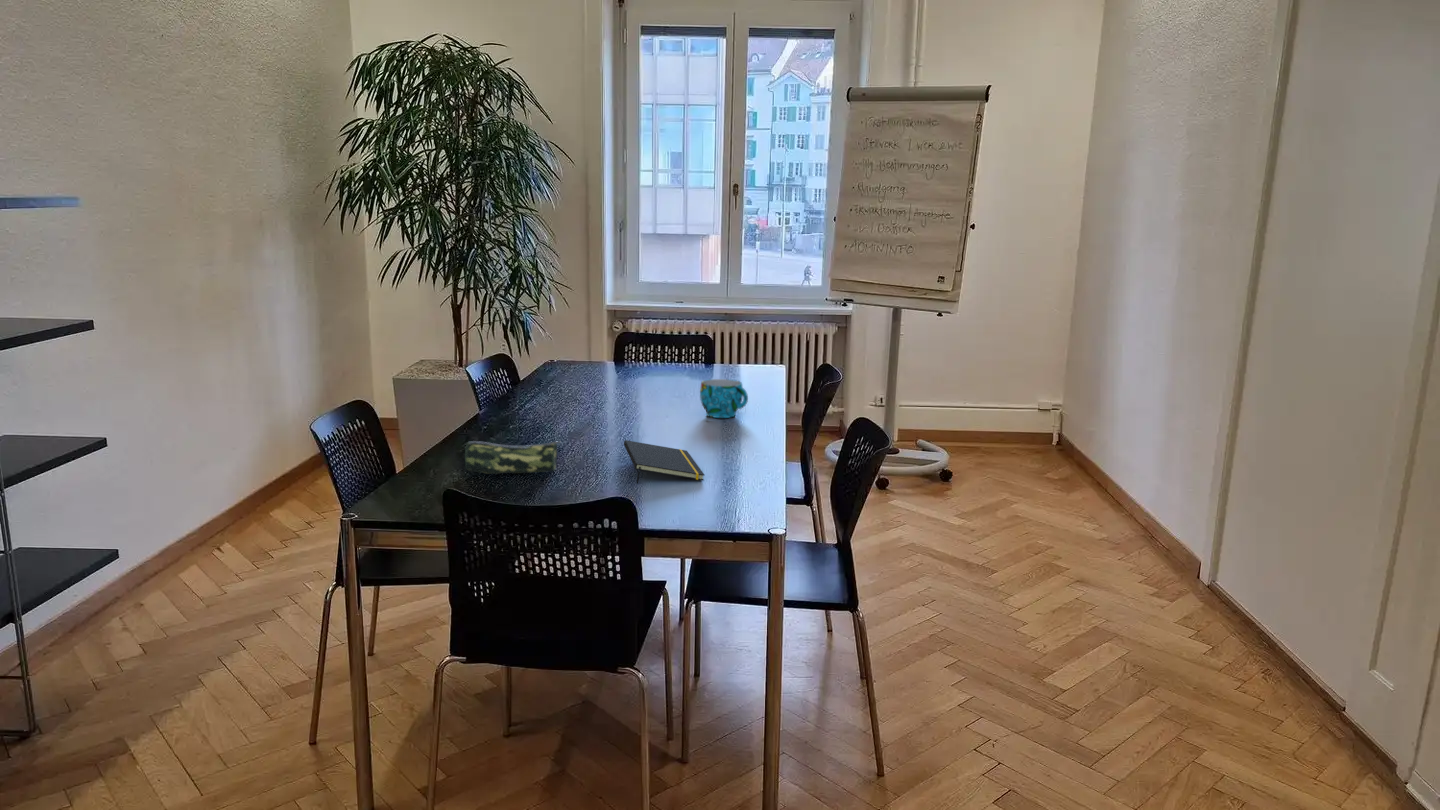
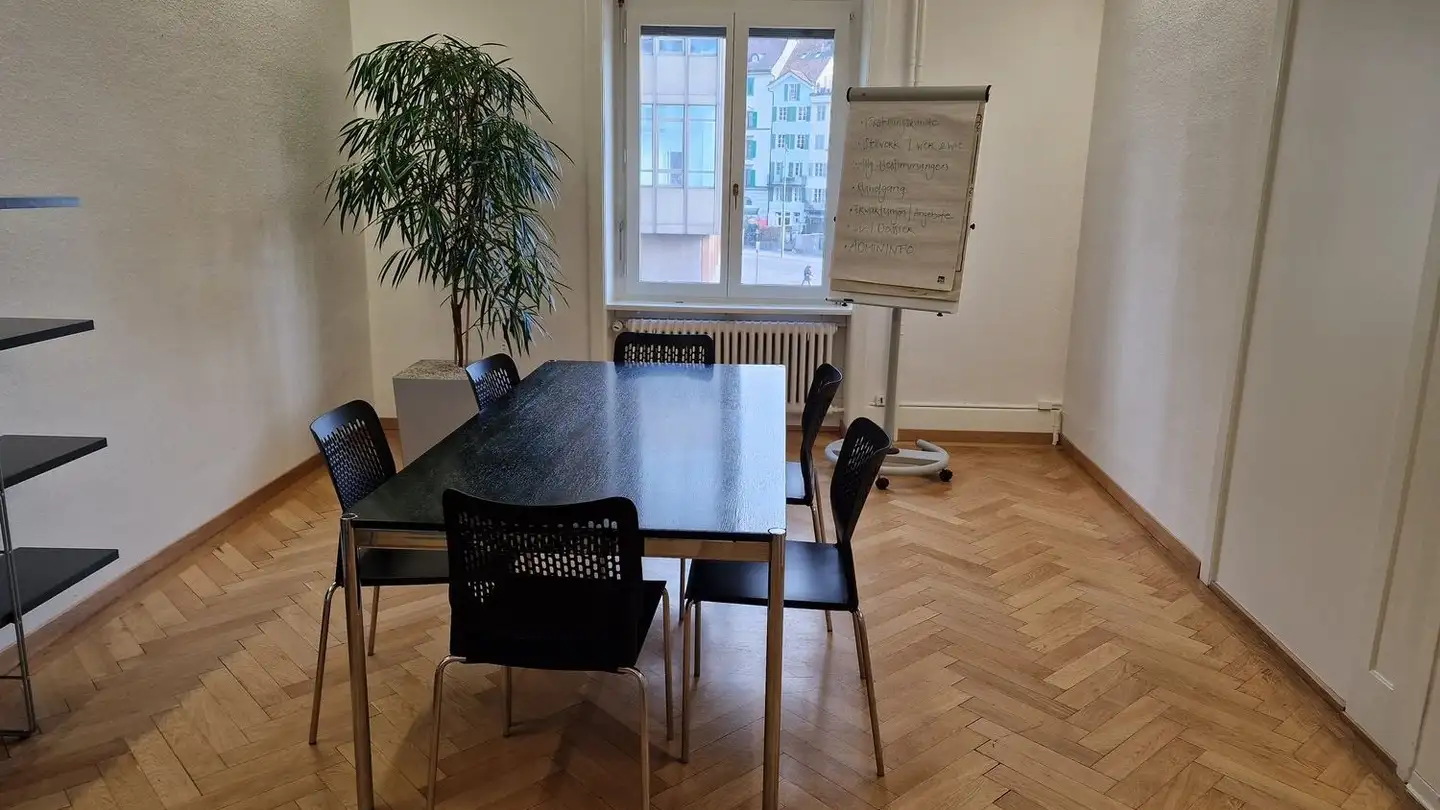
- cup (723, 399)
- notepad (662, 459)
- pencil case (514, 457)
